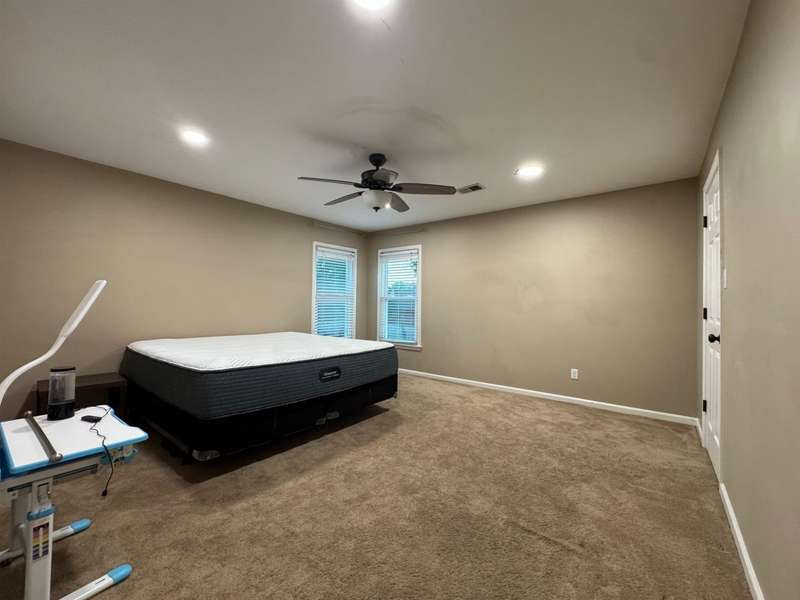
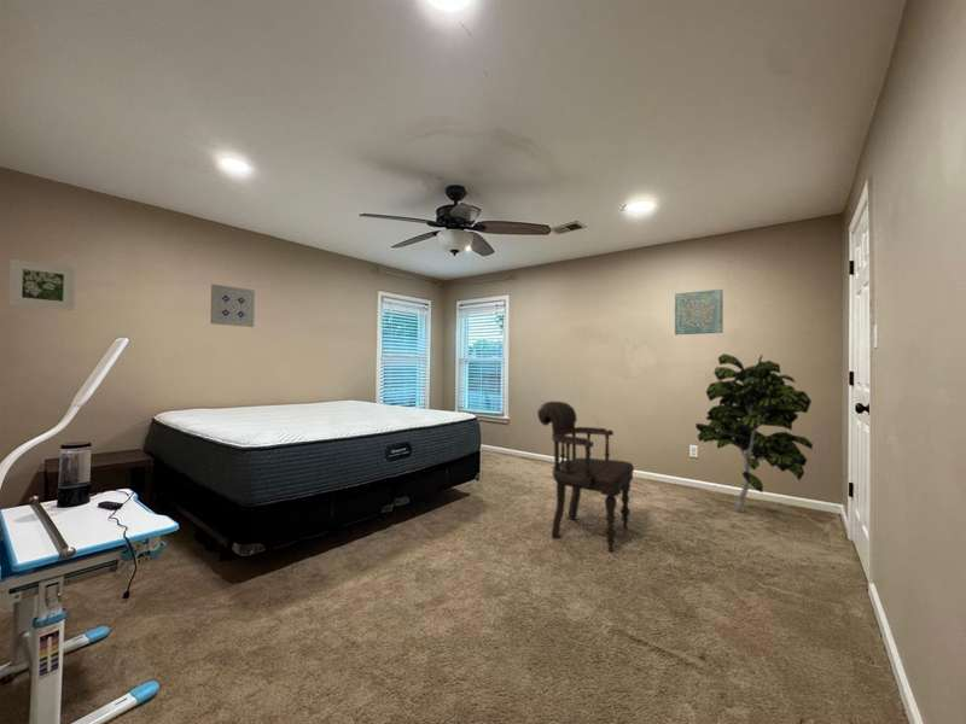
+ wall art (233, 305)
+ indoor plant (750, 432)
+ armchair (583, 467)
+ wall art (698, 313)
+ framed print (42, 285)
